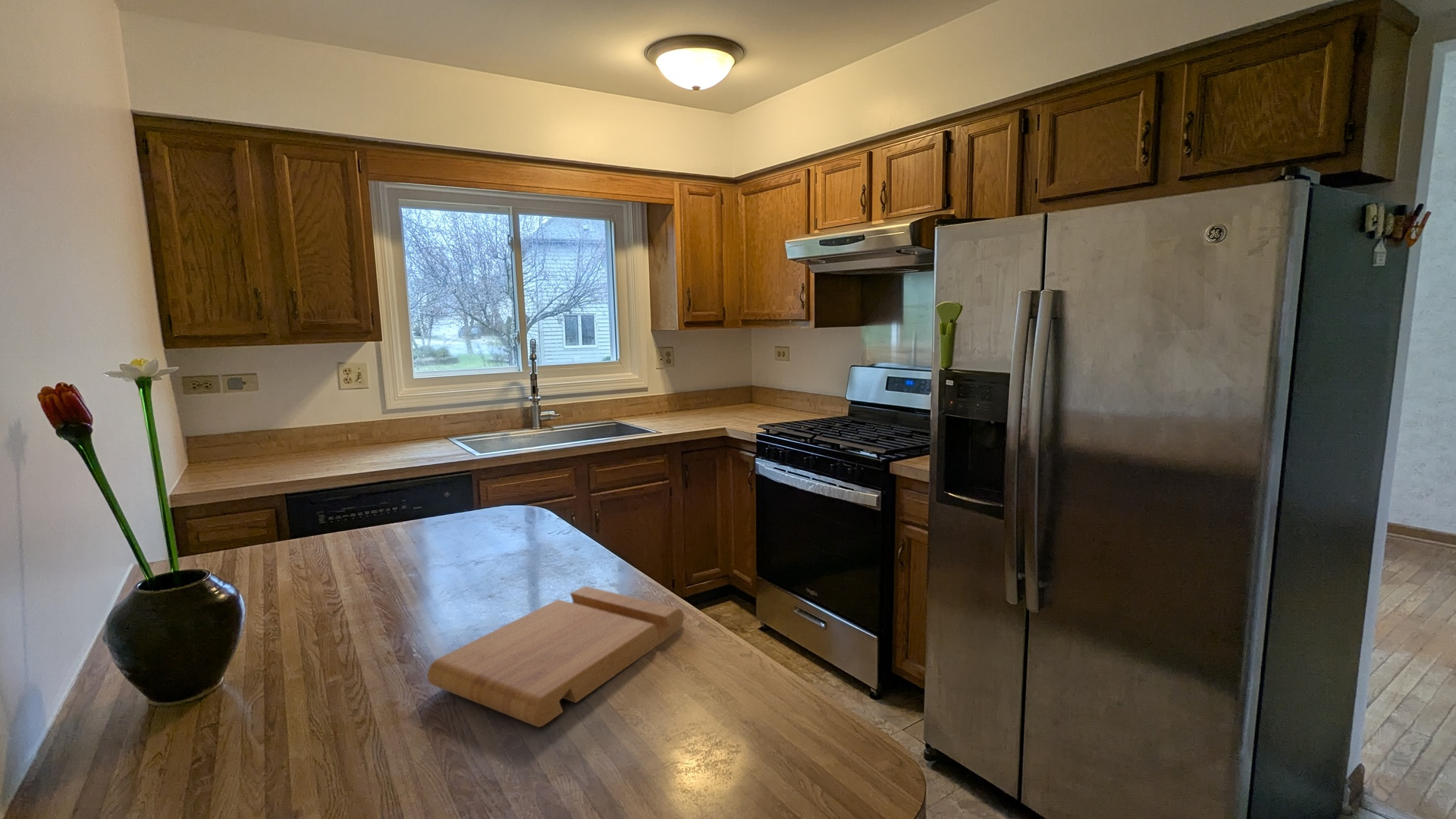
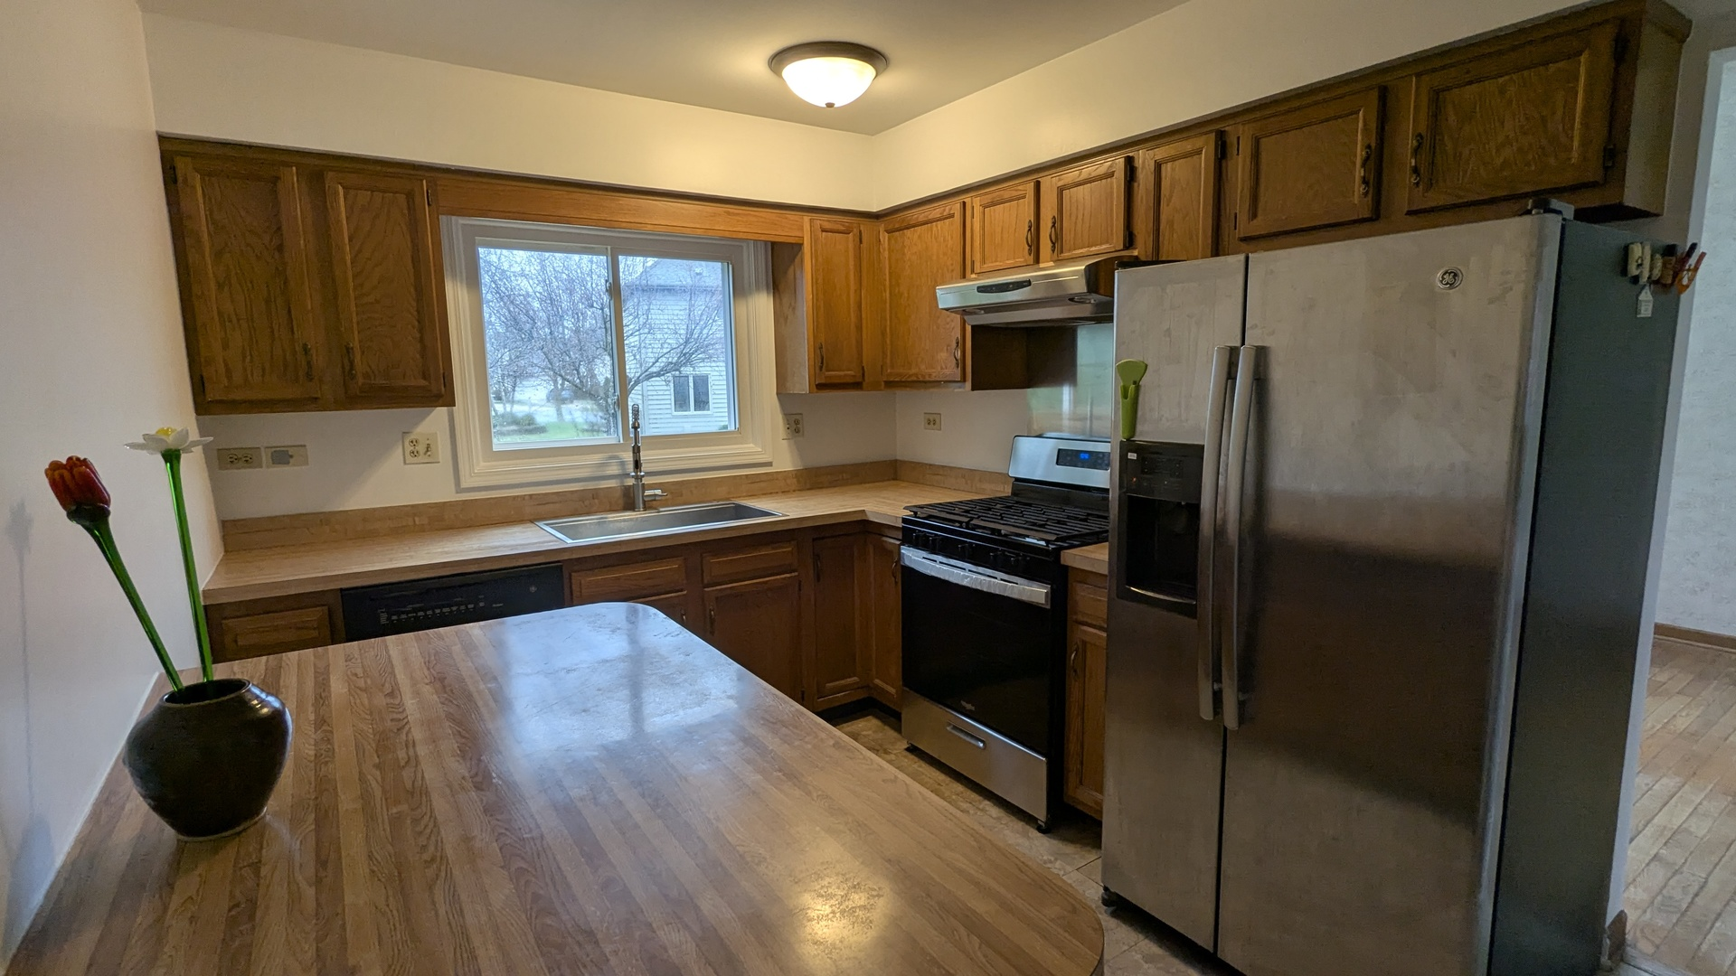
- cutting board (566, 644)
